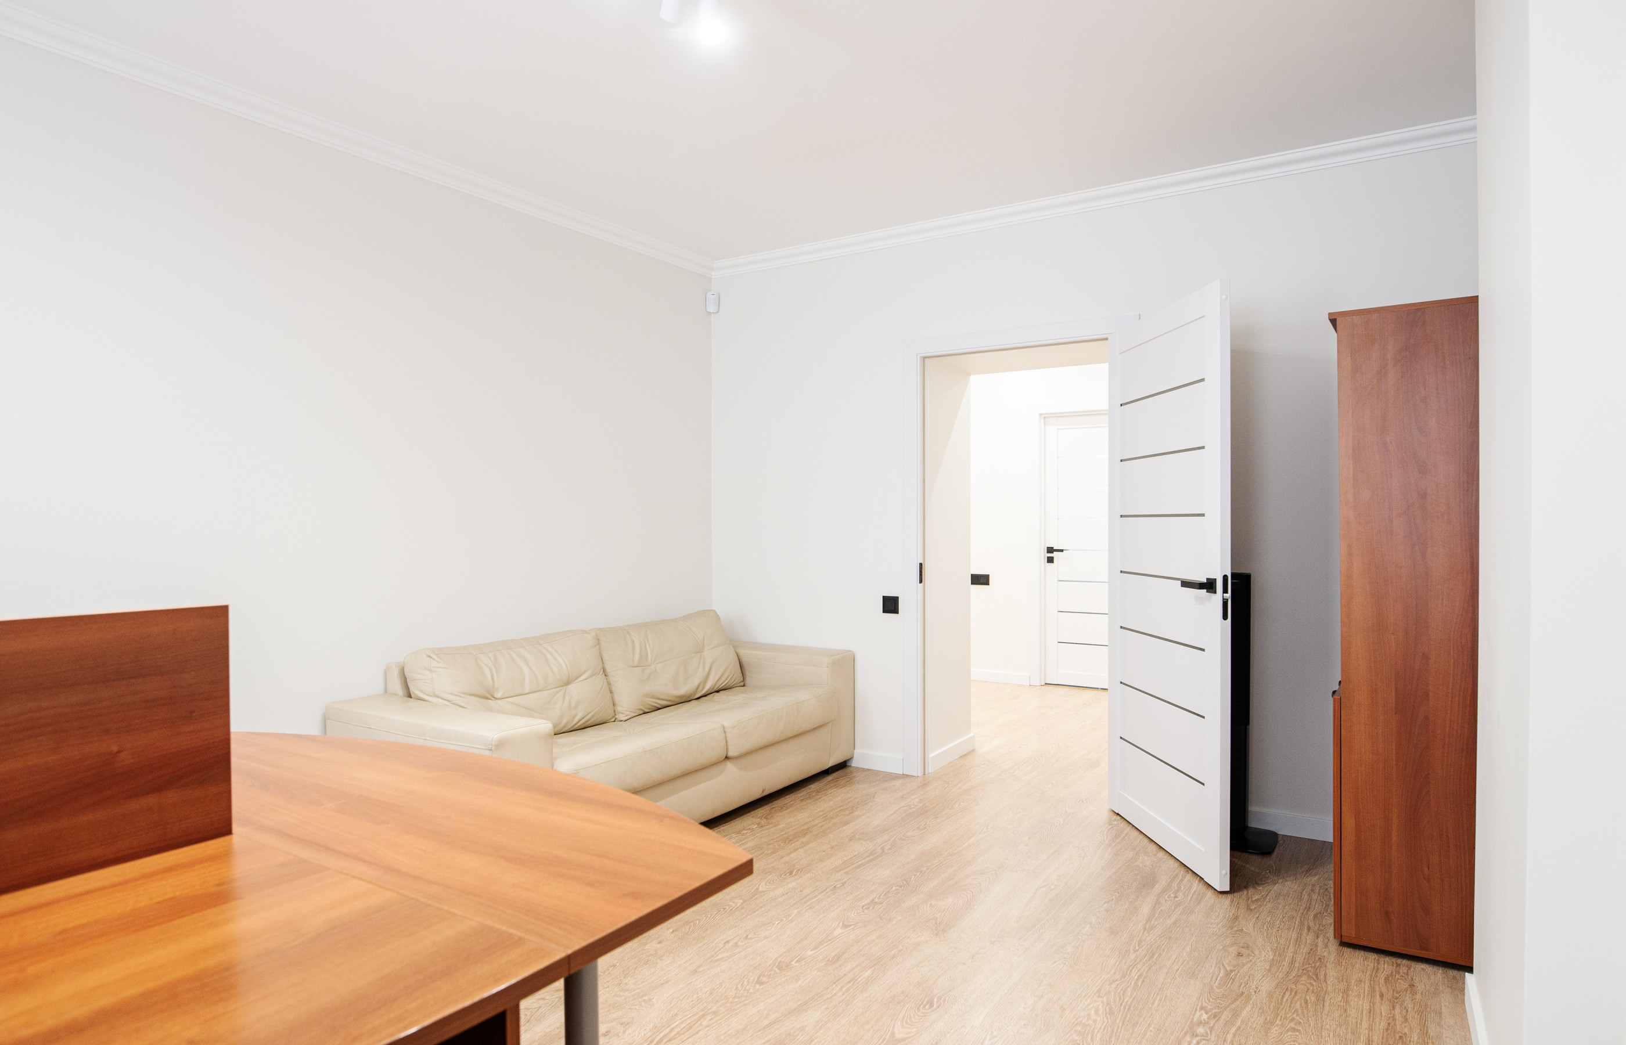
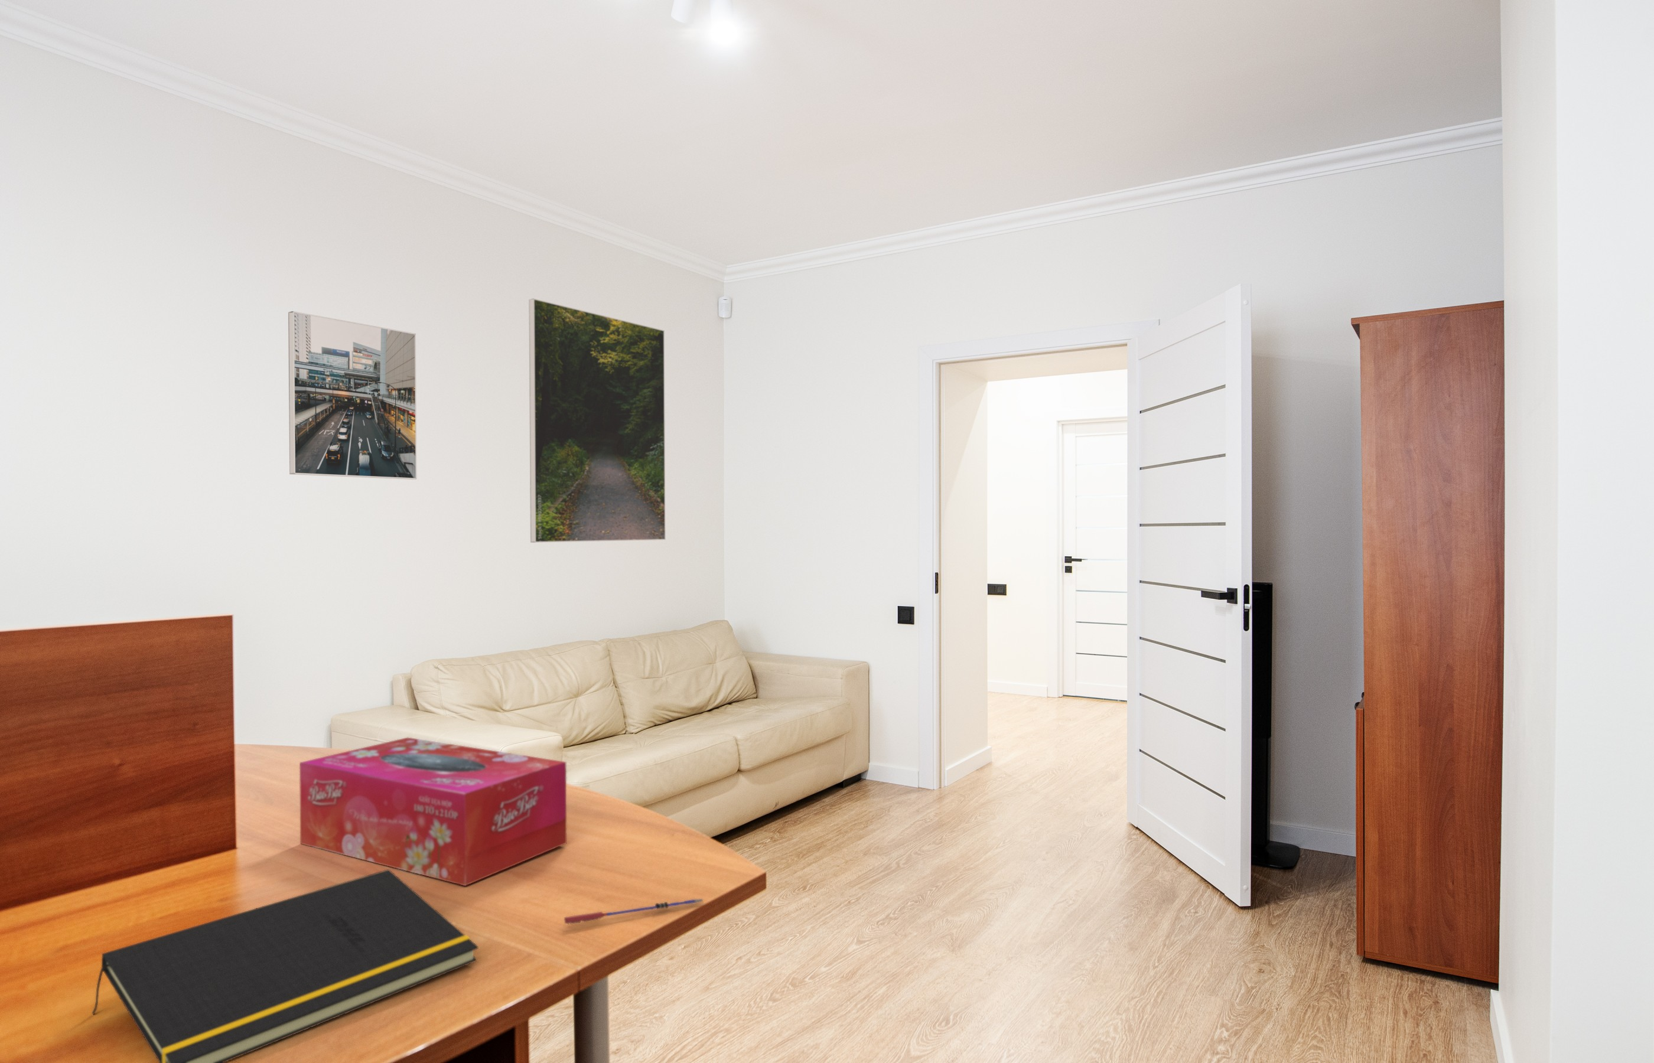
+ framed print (356, 400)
+ notepad (299, 957)
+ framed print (602, 428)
+ pen (635, 909)
+ tissue box (433, 803)
